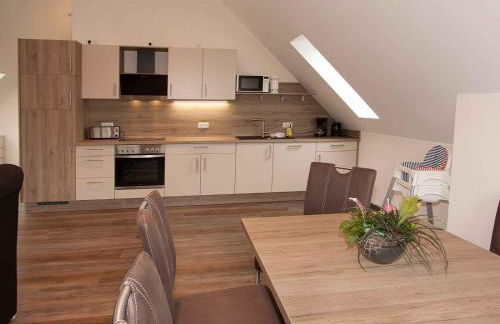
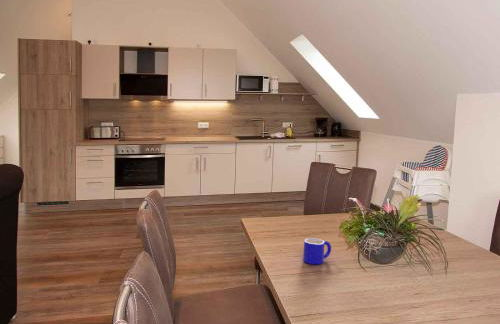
+ mug (318, 250)
